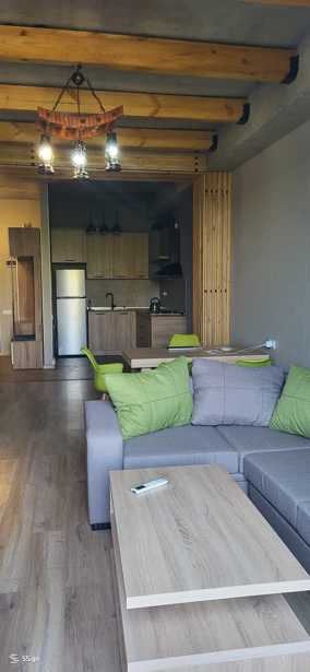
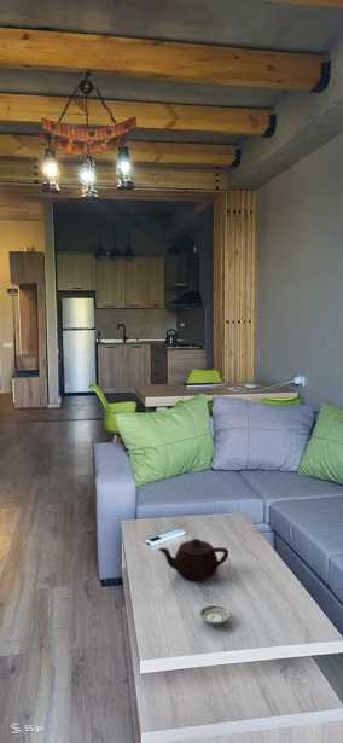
+ teapot (193, 557)
+ saucer (214, 616)
